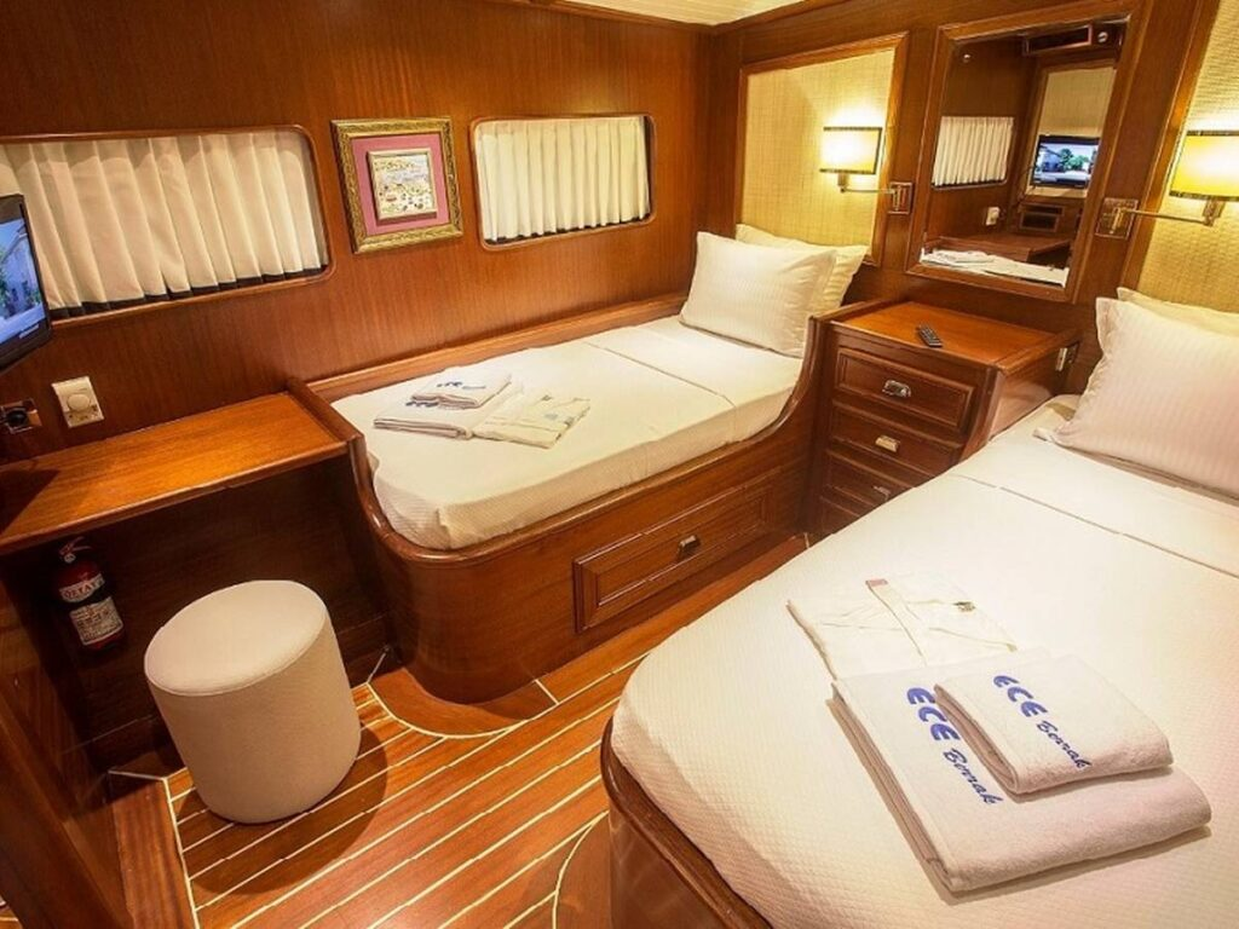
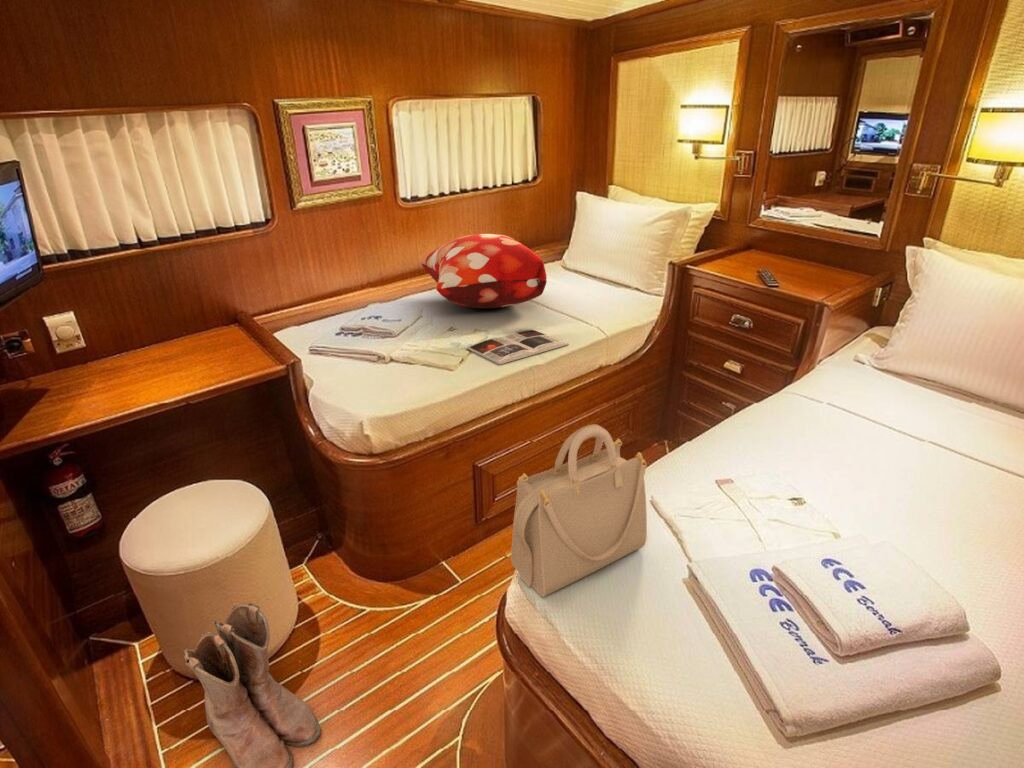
+ boots (253, 685)
+ magazine (518, 344)
+ decorative pillow (480, 270)
+ handbag (580, 495)
